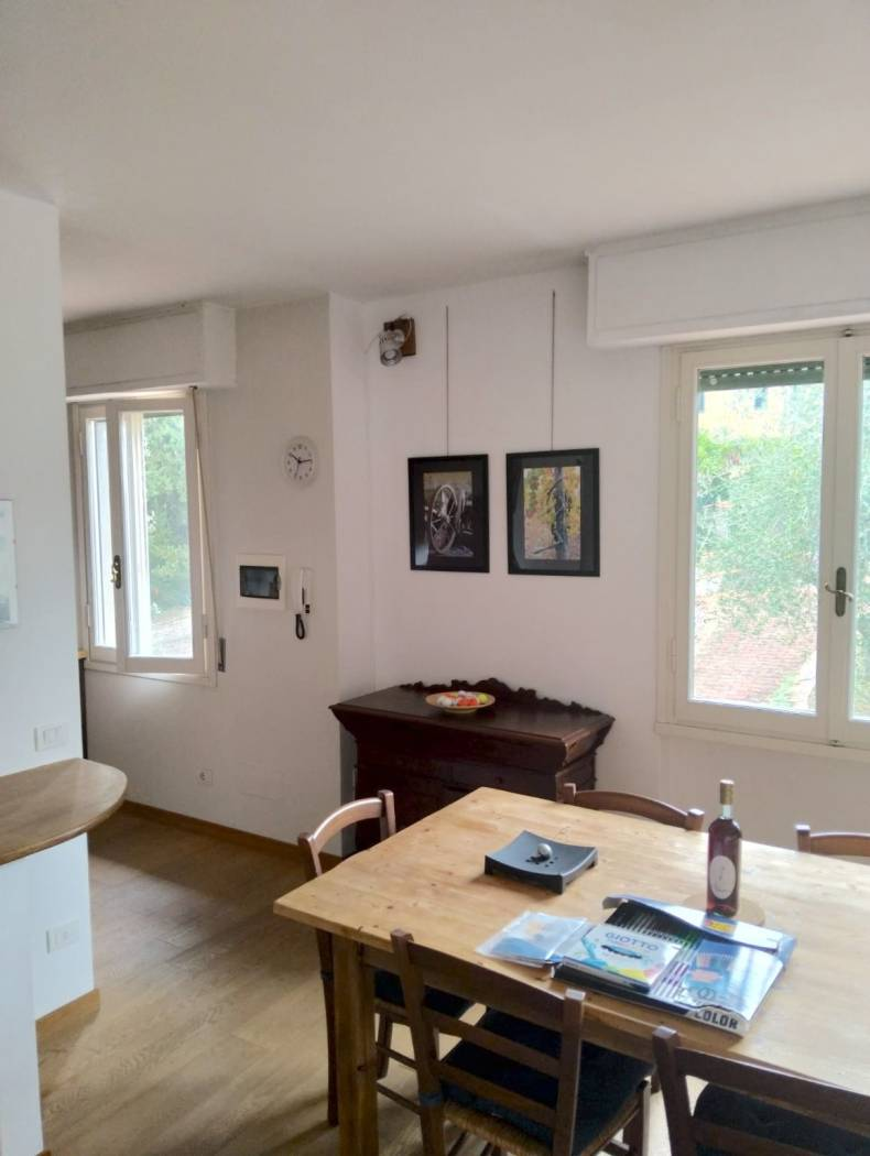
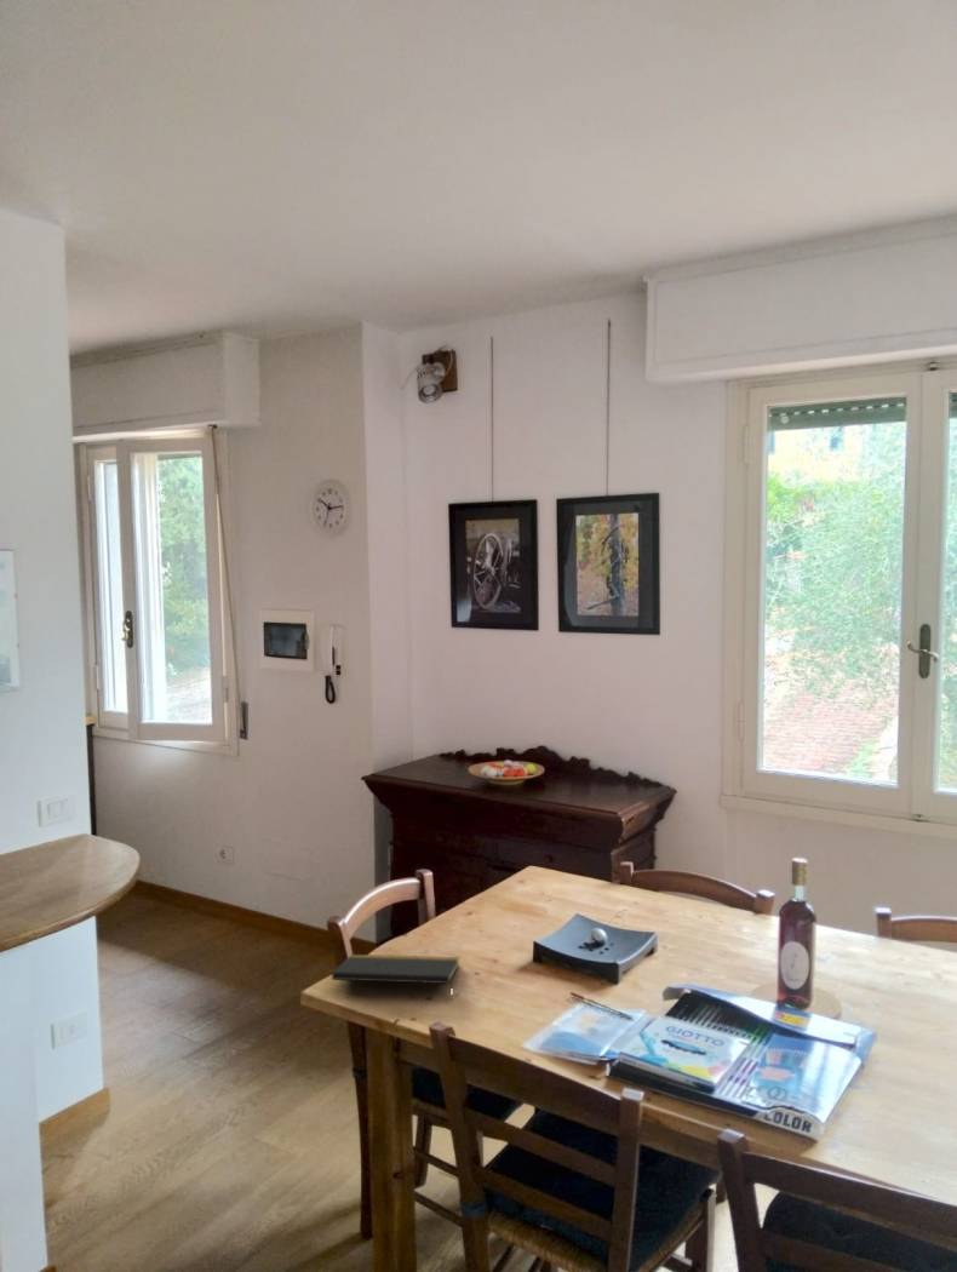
+ notepad (397, 968)
+ pen (600, 1004)
